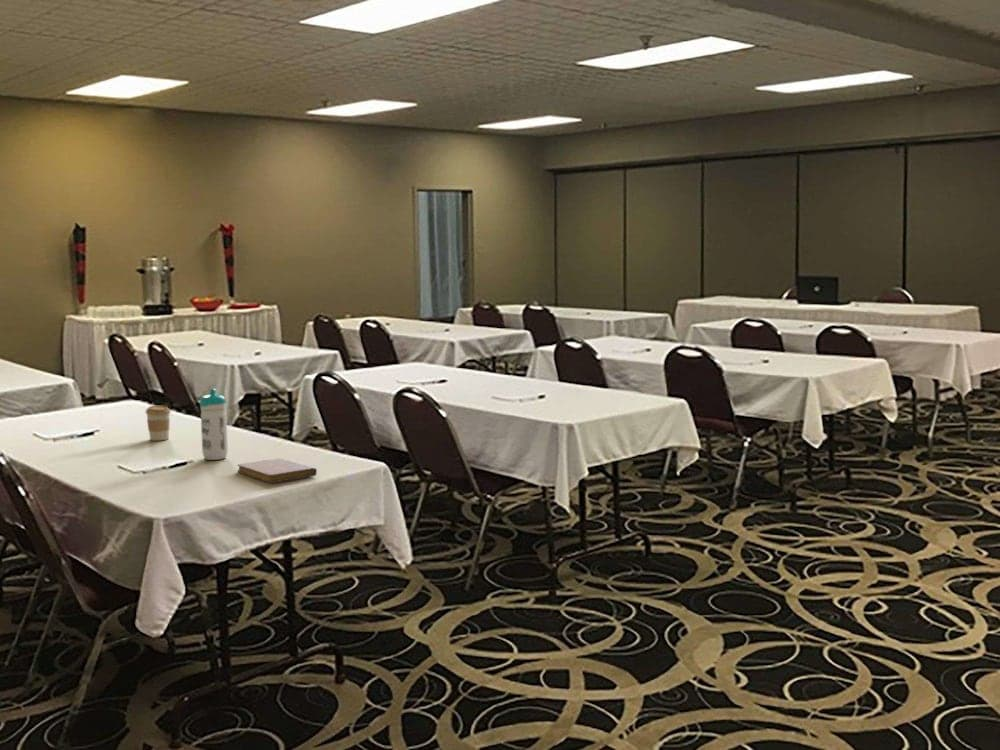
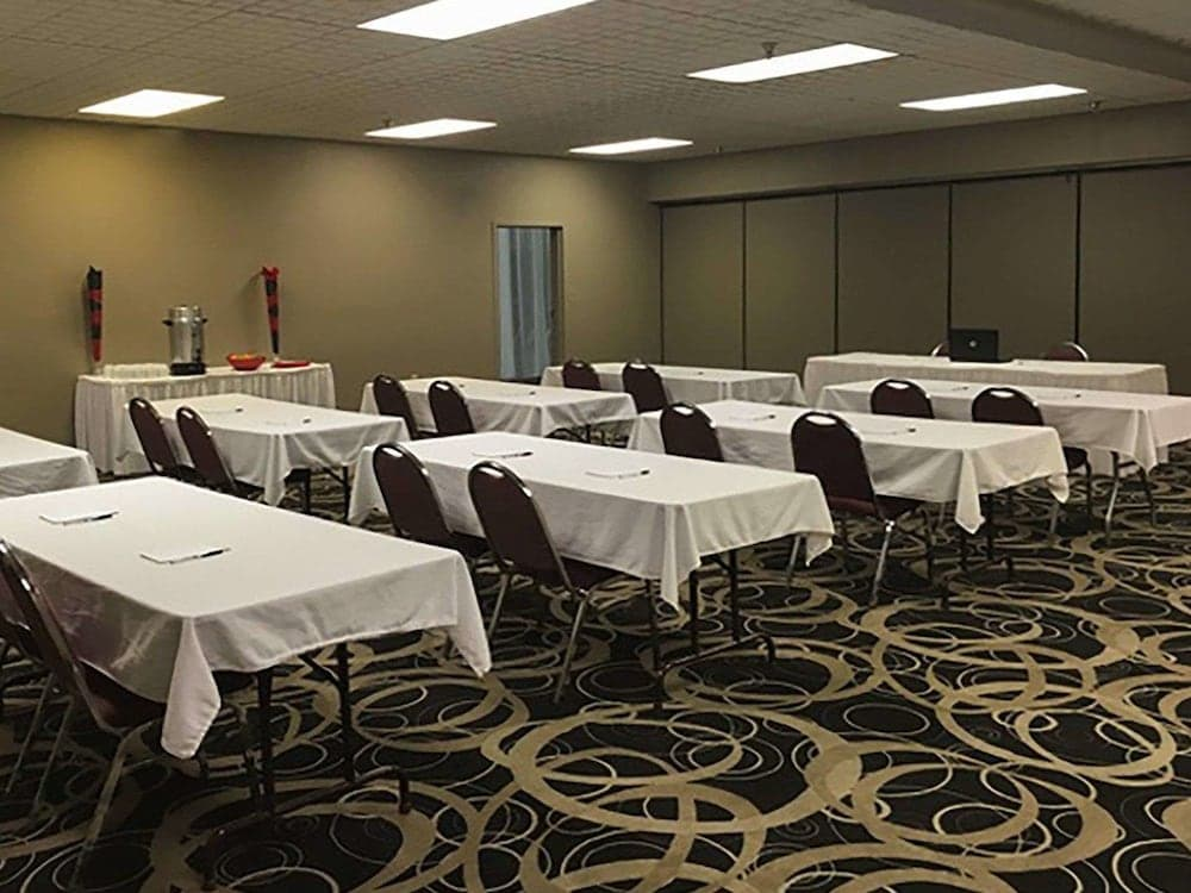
- notebook (276, 469)
- water bottle (213, 423)
- coffee cup (158, 422)
